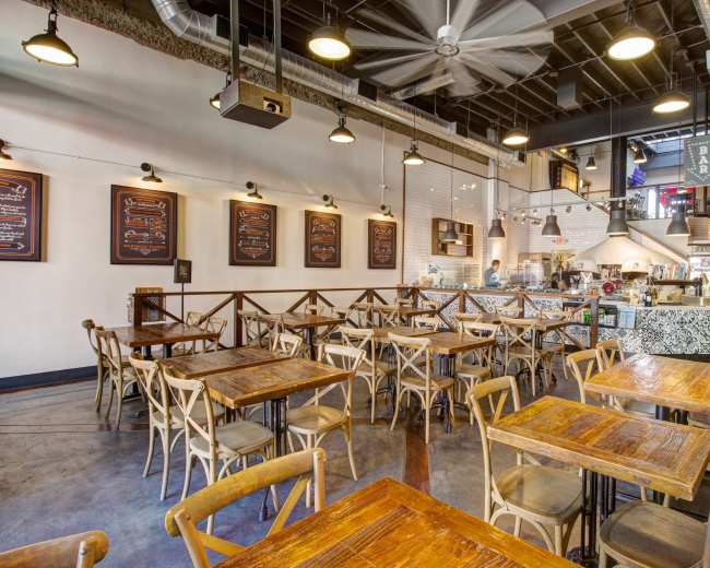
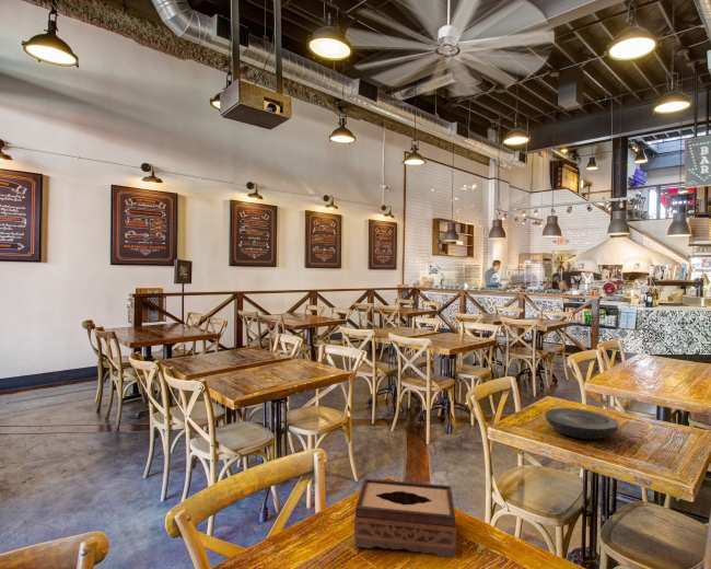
+ plate (580, 425)
+ tissue box (405, 514)
